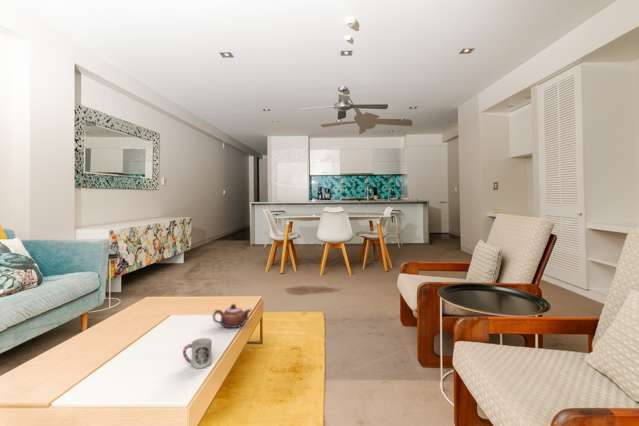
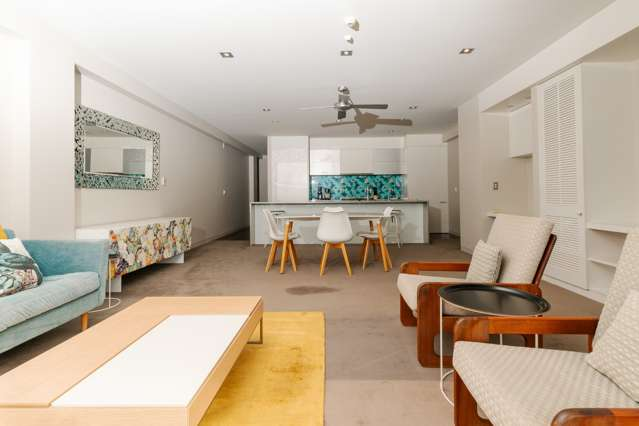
- cup (197, 353)
- teapot (232, 314)
